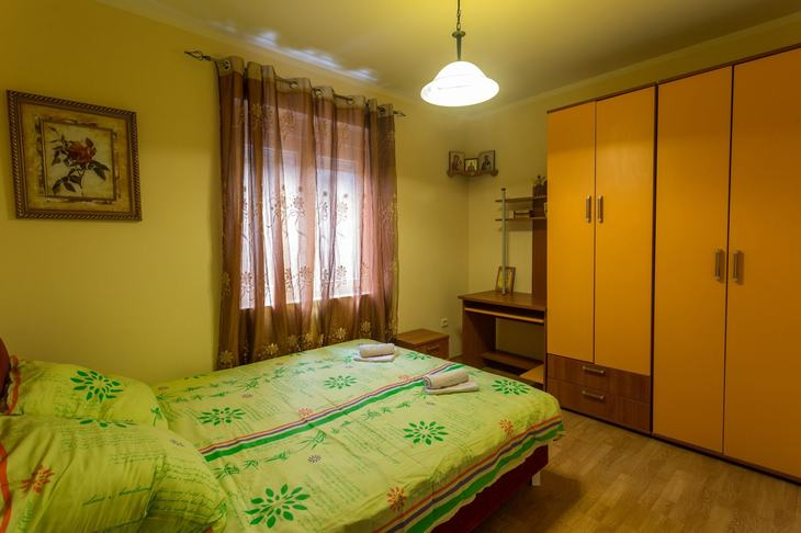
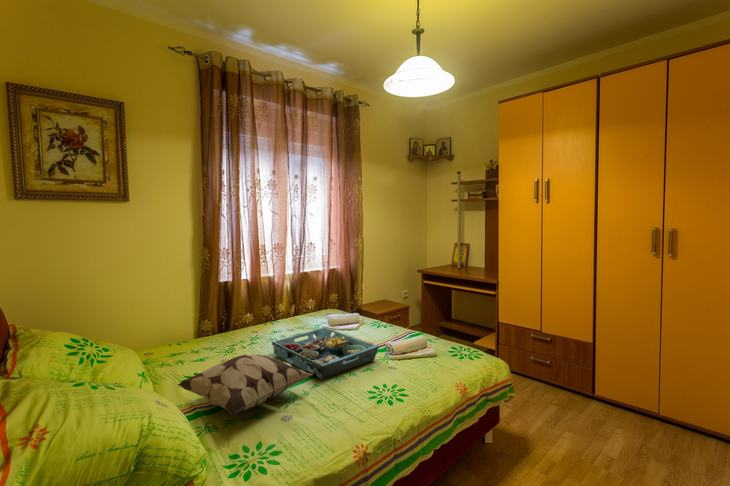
+ decorative pillow (246, 378)
+ serving tray (324, 349)
